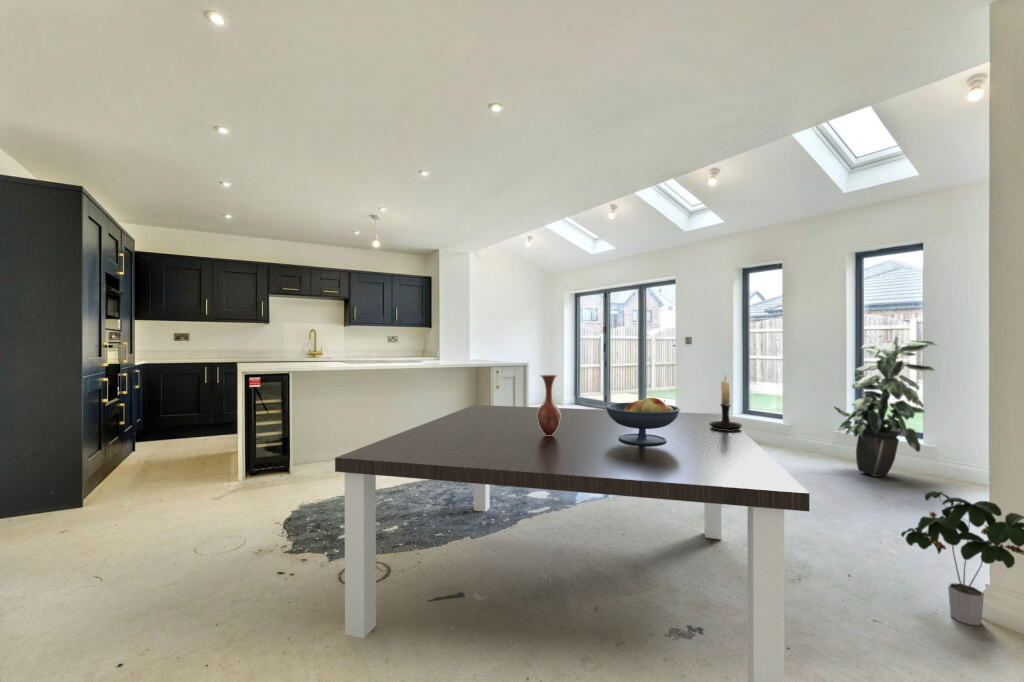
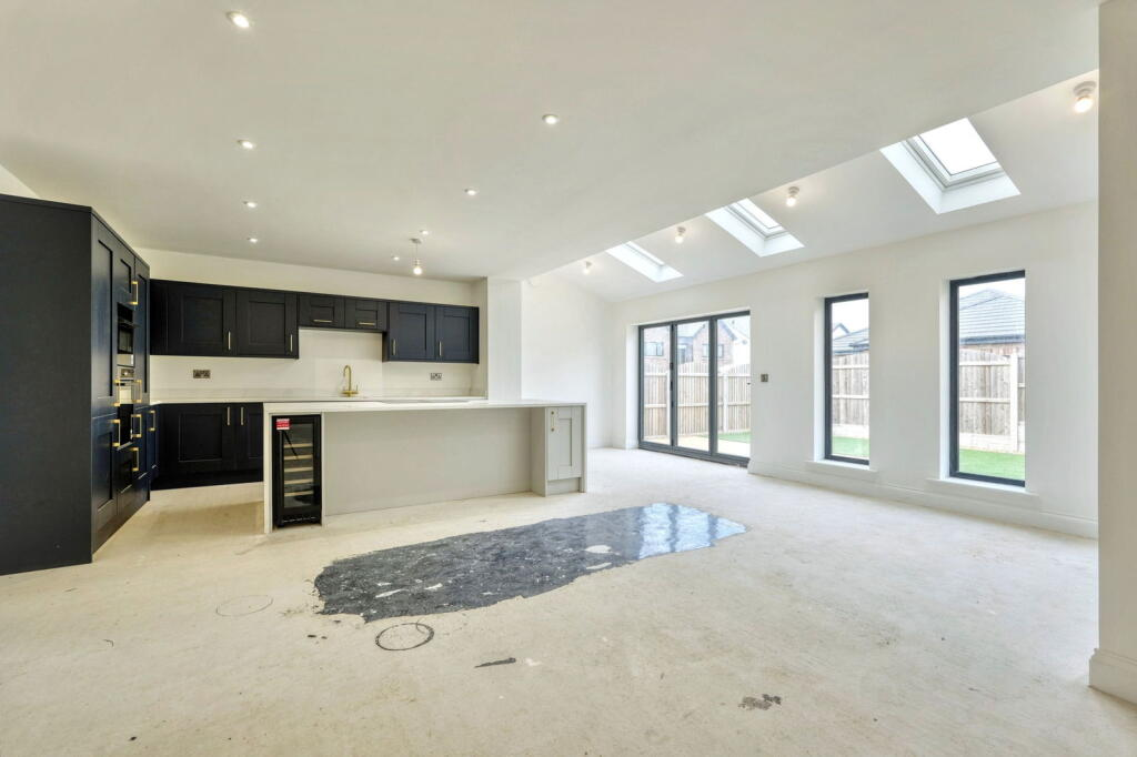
- fruit bowl (642, 417)
- candle holder (724, 399)
- vase (548, 405)
- dining table (573, 491)
- potted plant (965, 556)
- indoor plant (883, 404)
